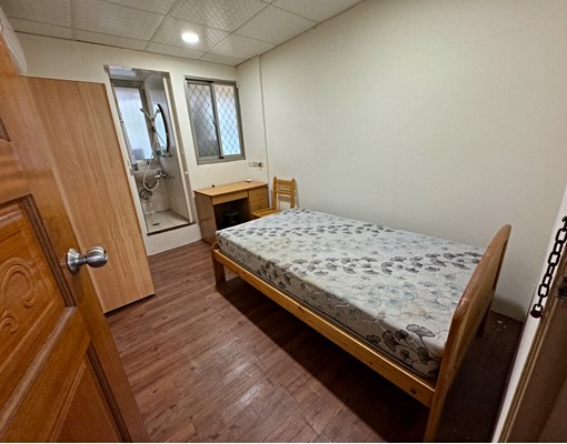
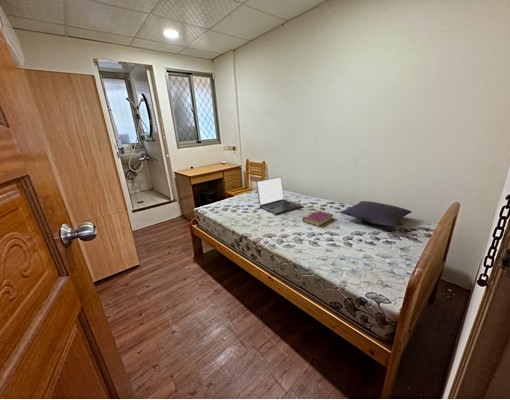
+ laptop (279, 194)
+ book (317, 218)
+ pillow (375, 212)
